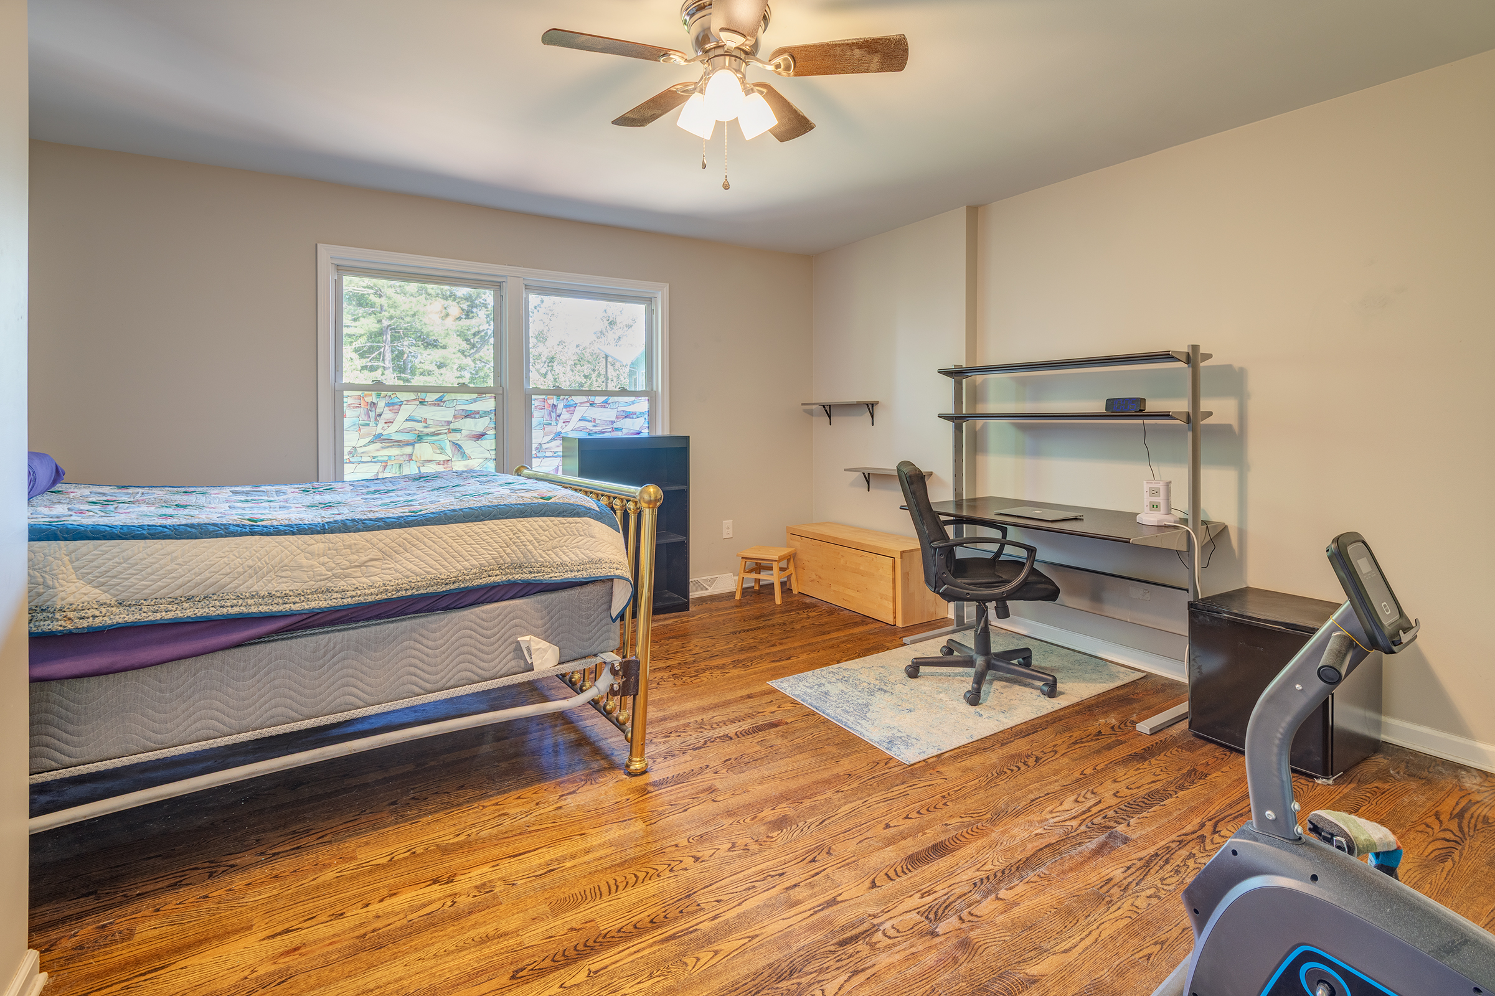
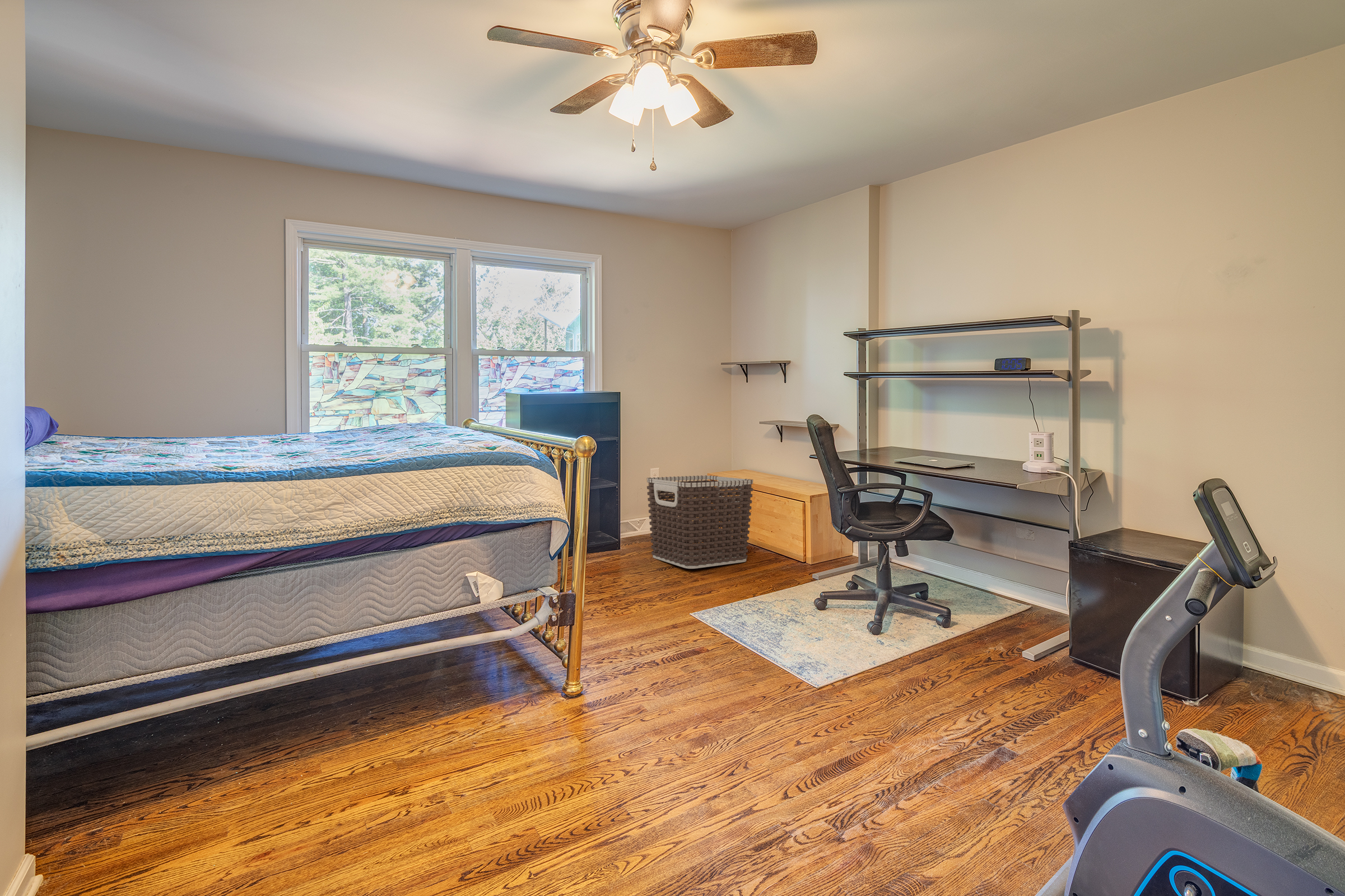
+ clothes hamper (699, 519)
